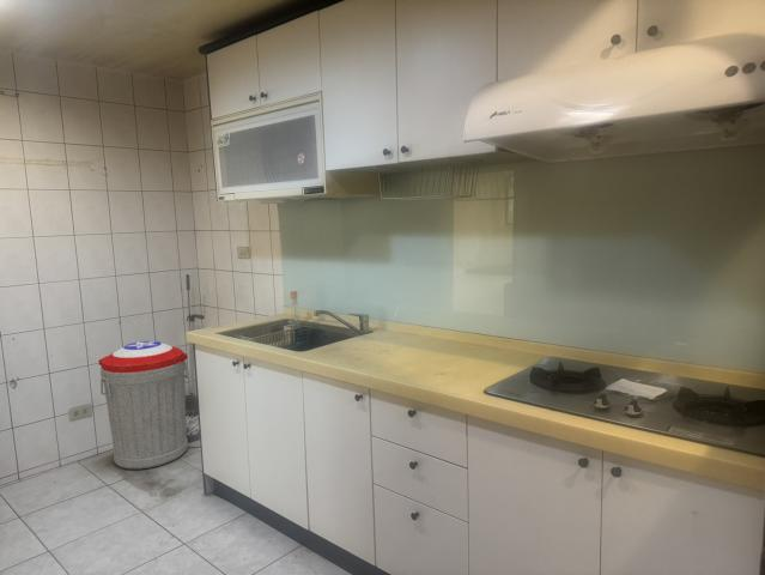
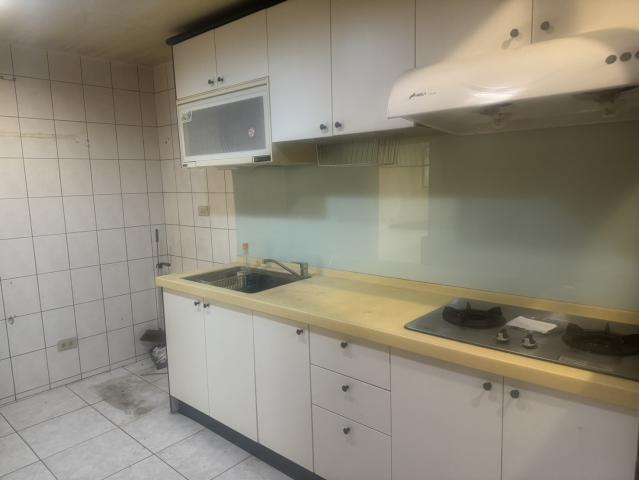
- trash can (147, 399)
